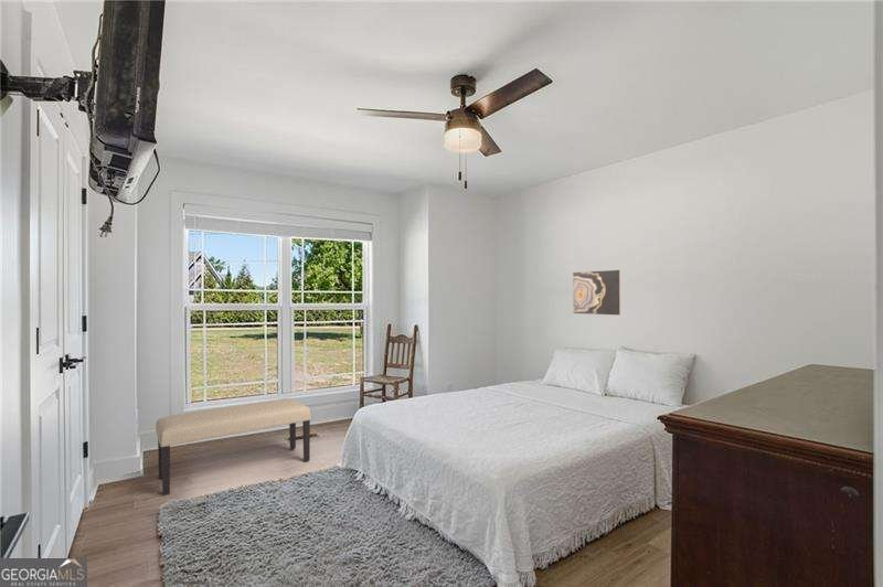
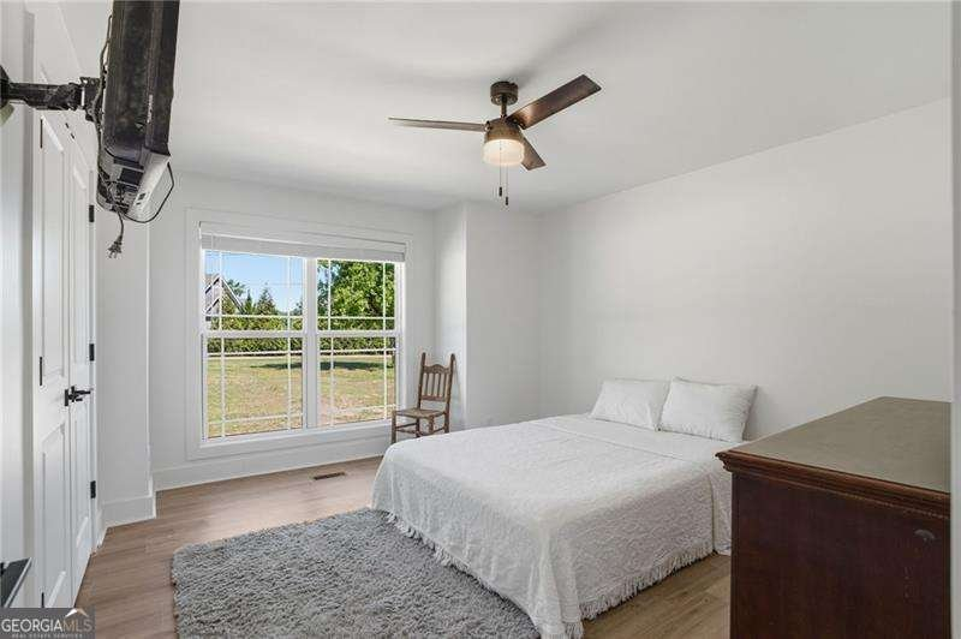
- wall art (595, 292)
- bench (236, 433)
